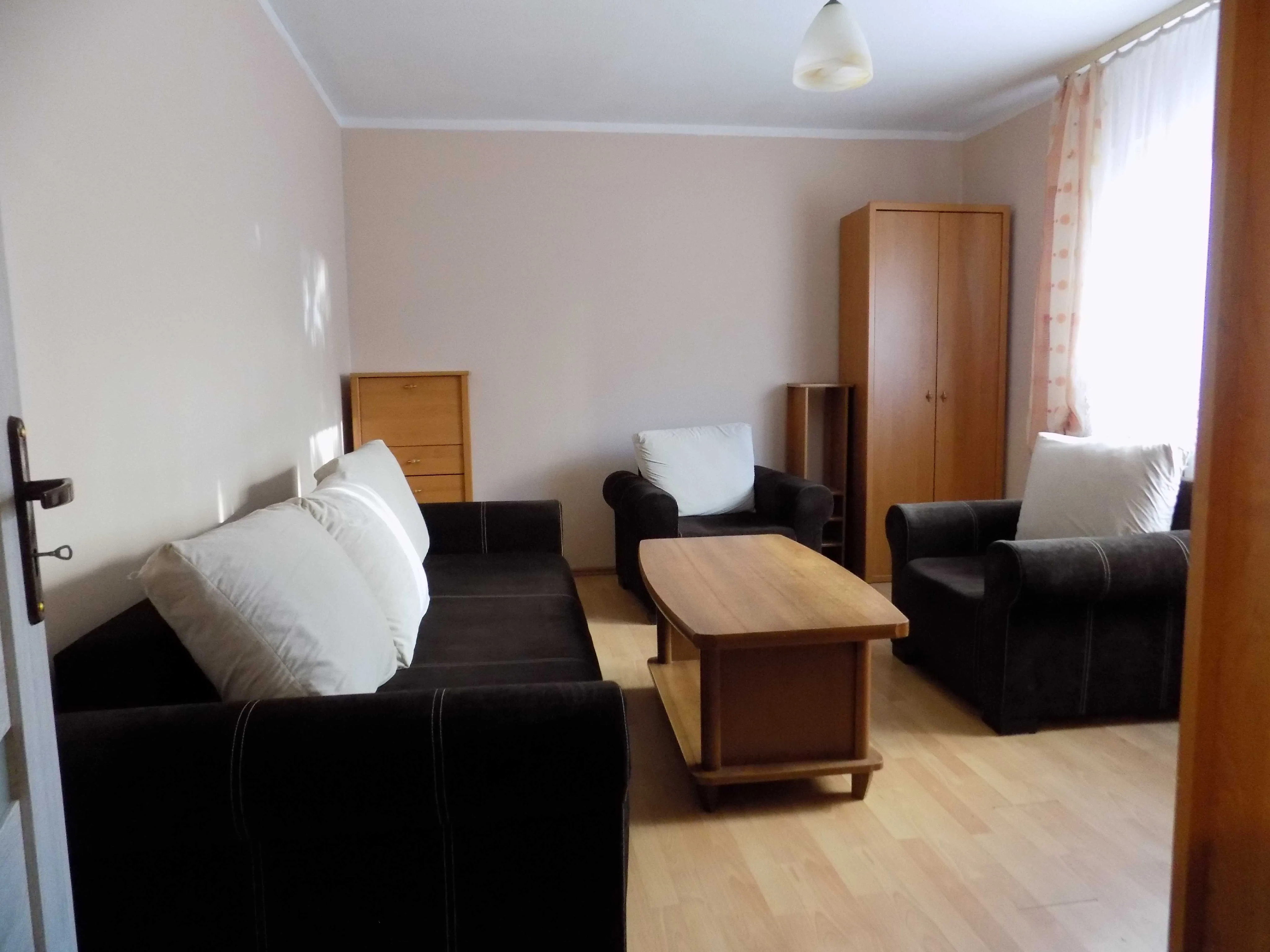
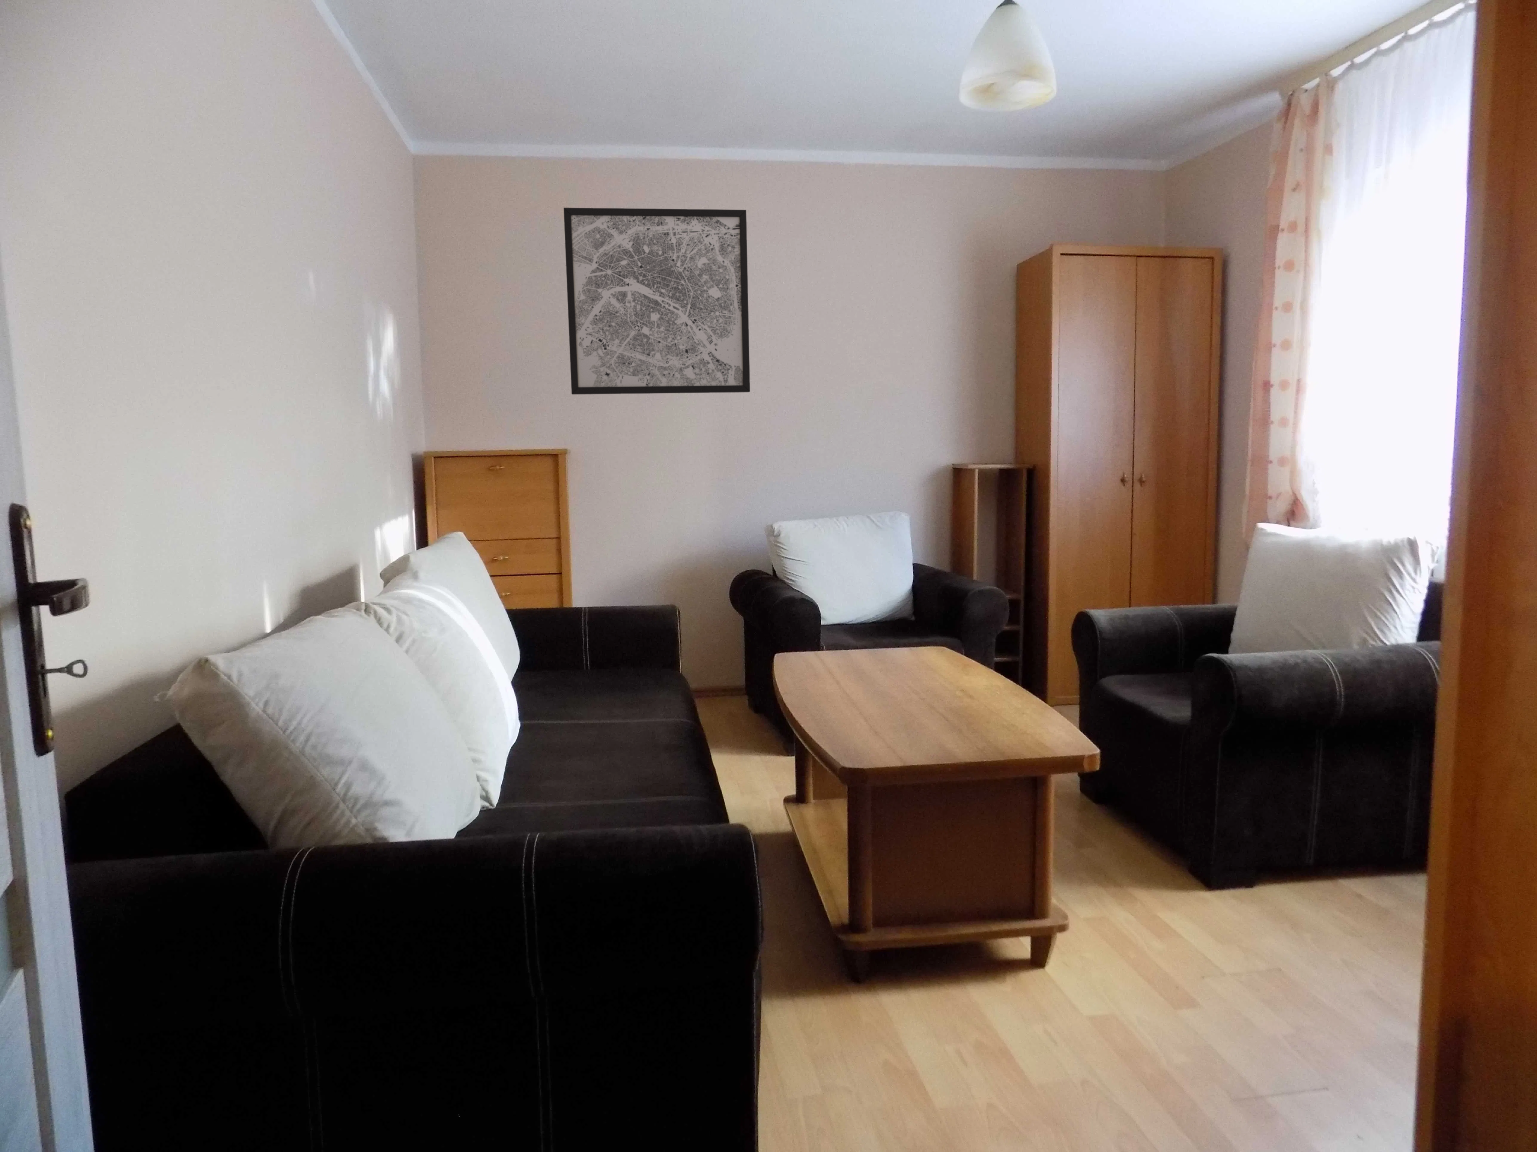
+ wall art (658, 303)
